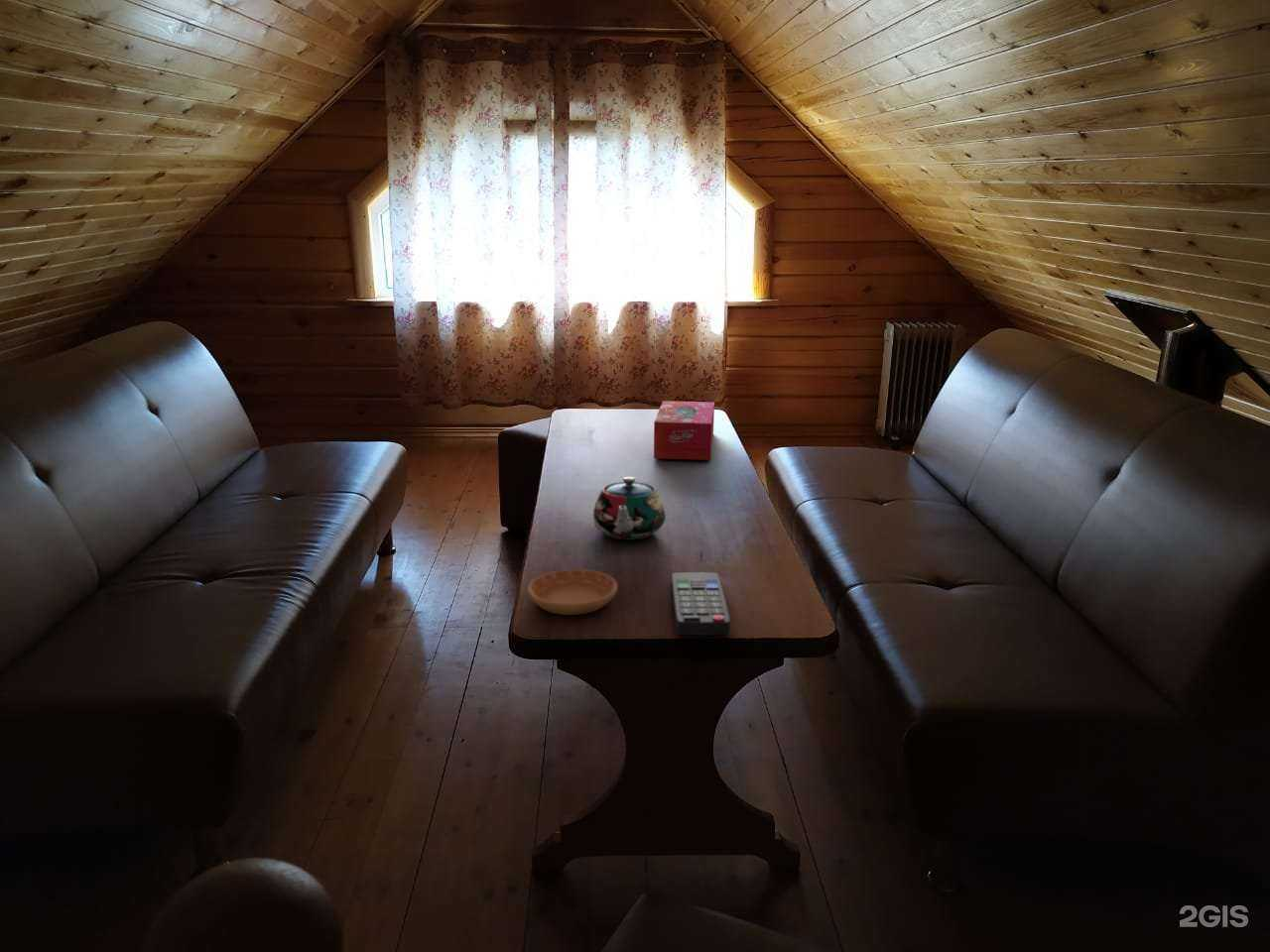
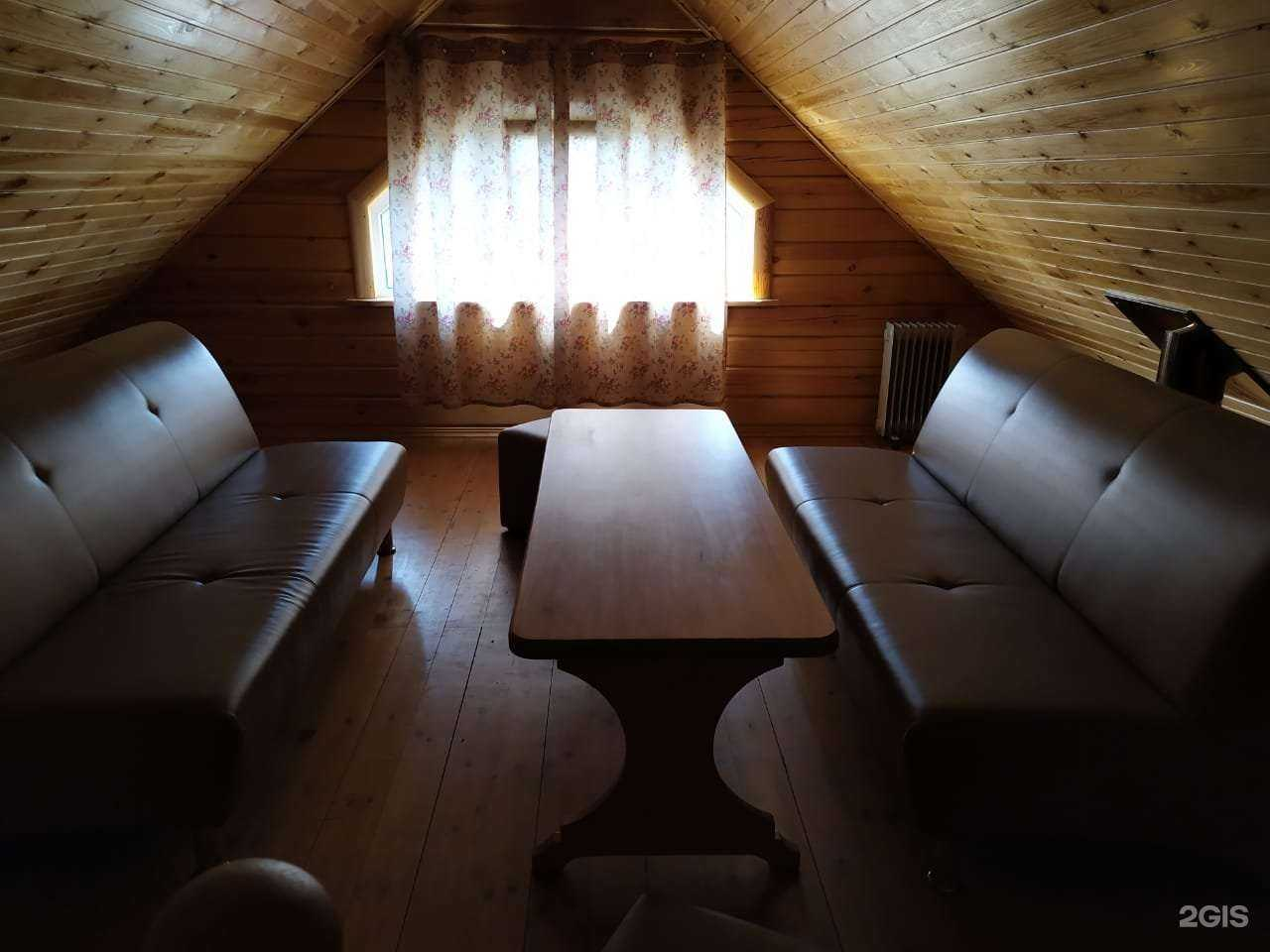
- teapot (628, 506)
- tissue box (685, 428)
- remote control (698, 600)
- saucer (572, 592)
